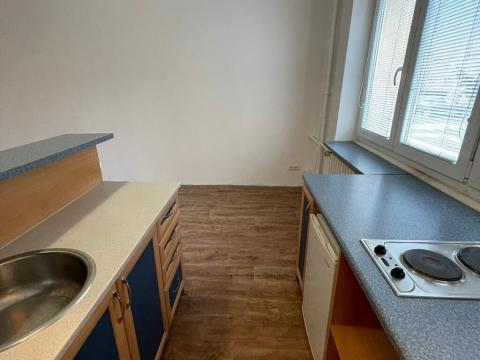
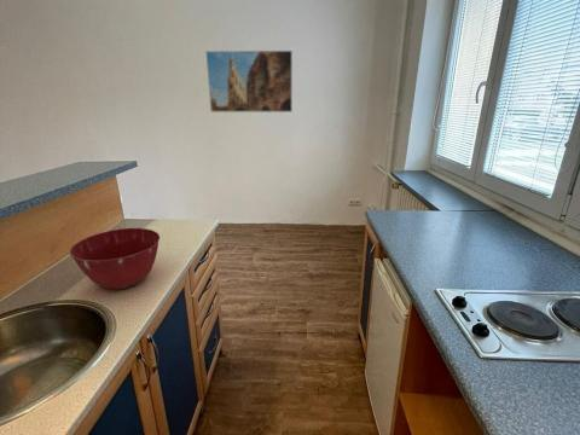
+ mixing bowl (121, 261)
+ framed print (250, 82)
